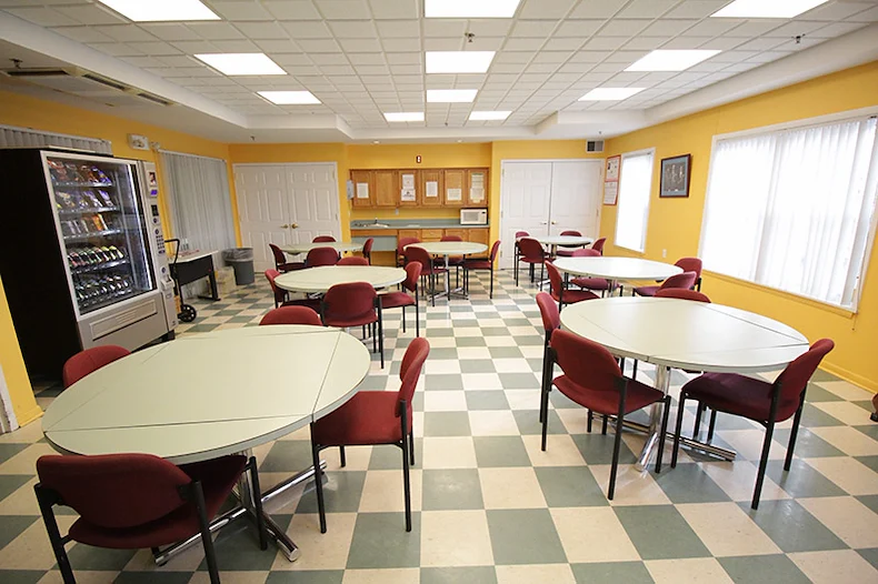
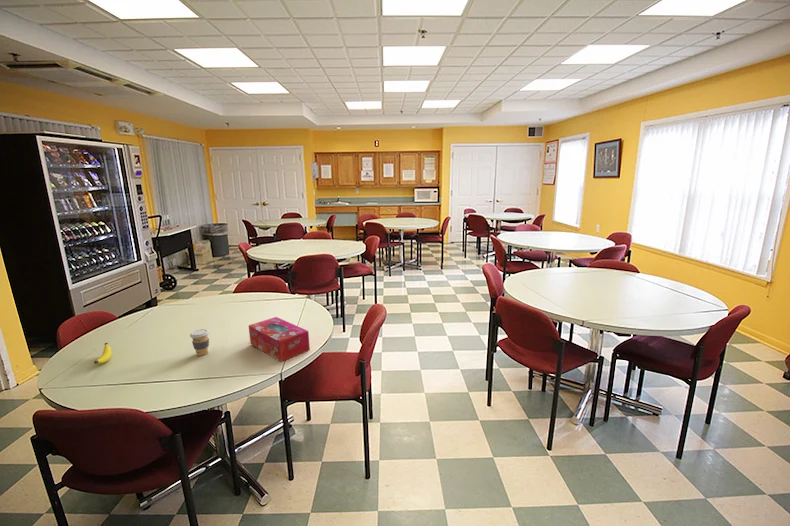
+ tissue box (278, 337)
+ banana (105, 354)
+ coffee cup (200, 342)
